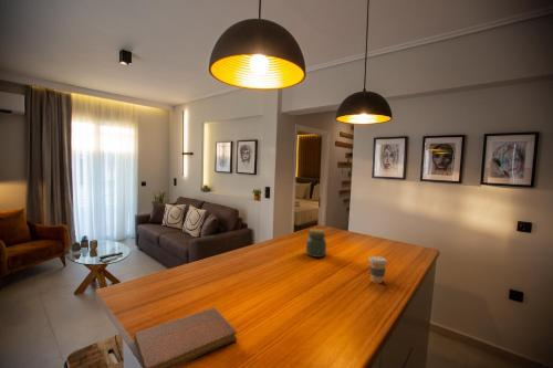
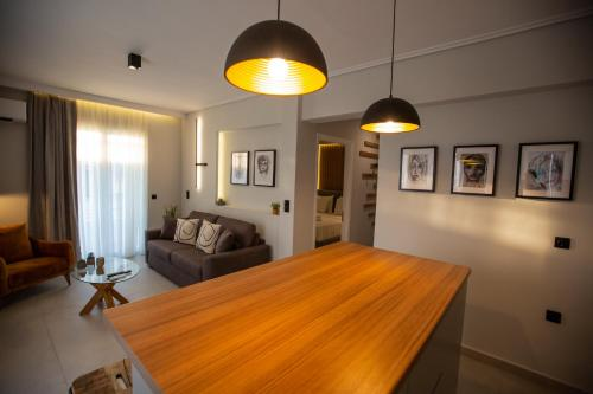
- coffee cup (377, 270)
- jar (316, 242)
- notebook (186, 335)
